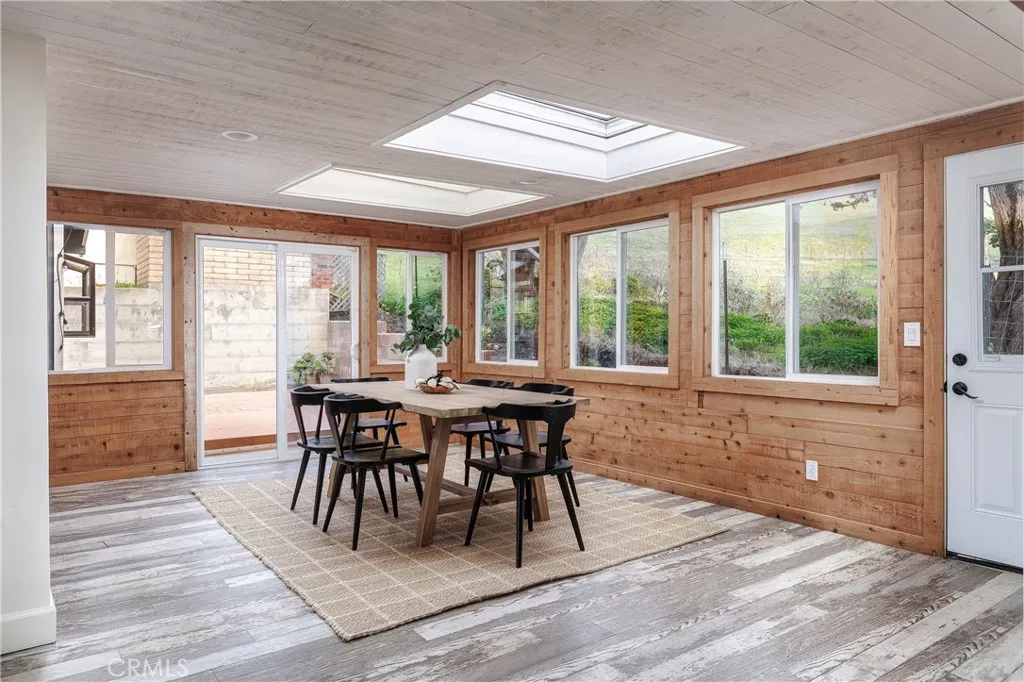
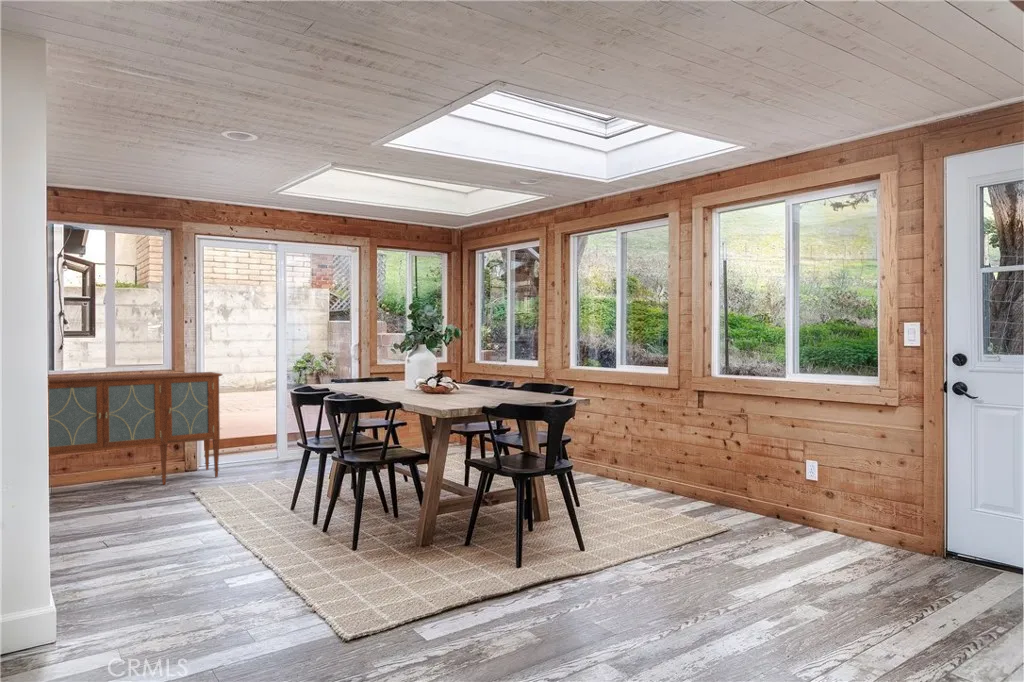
+ sideboard (101, 432)
